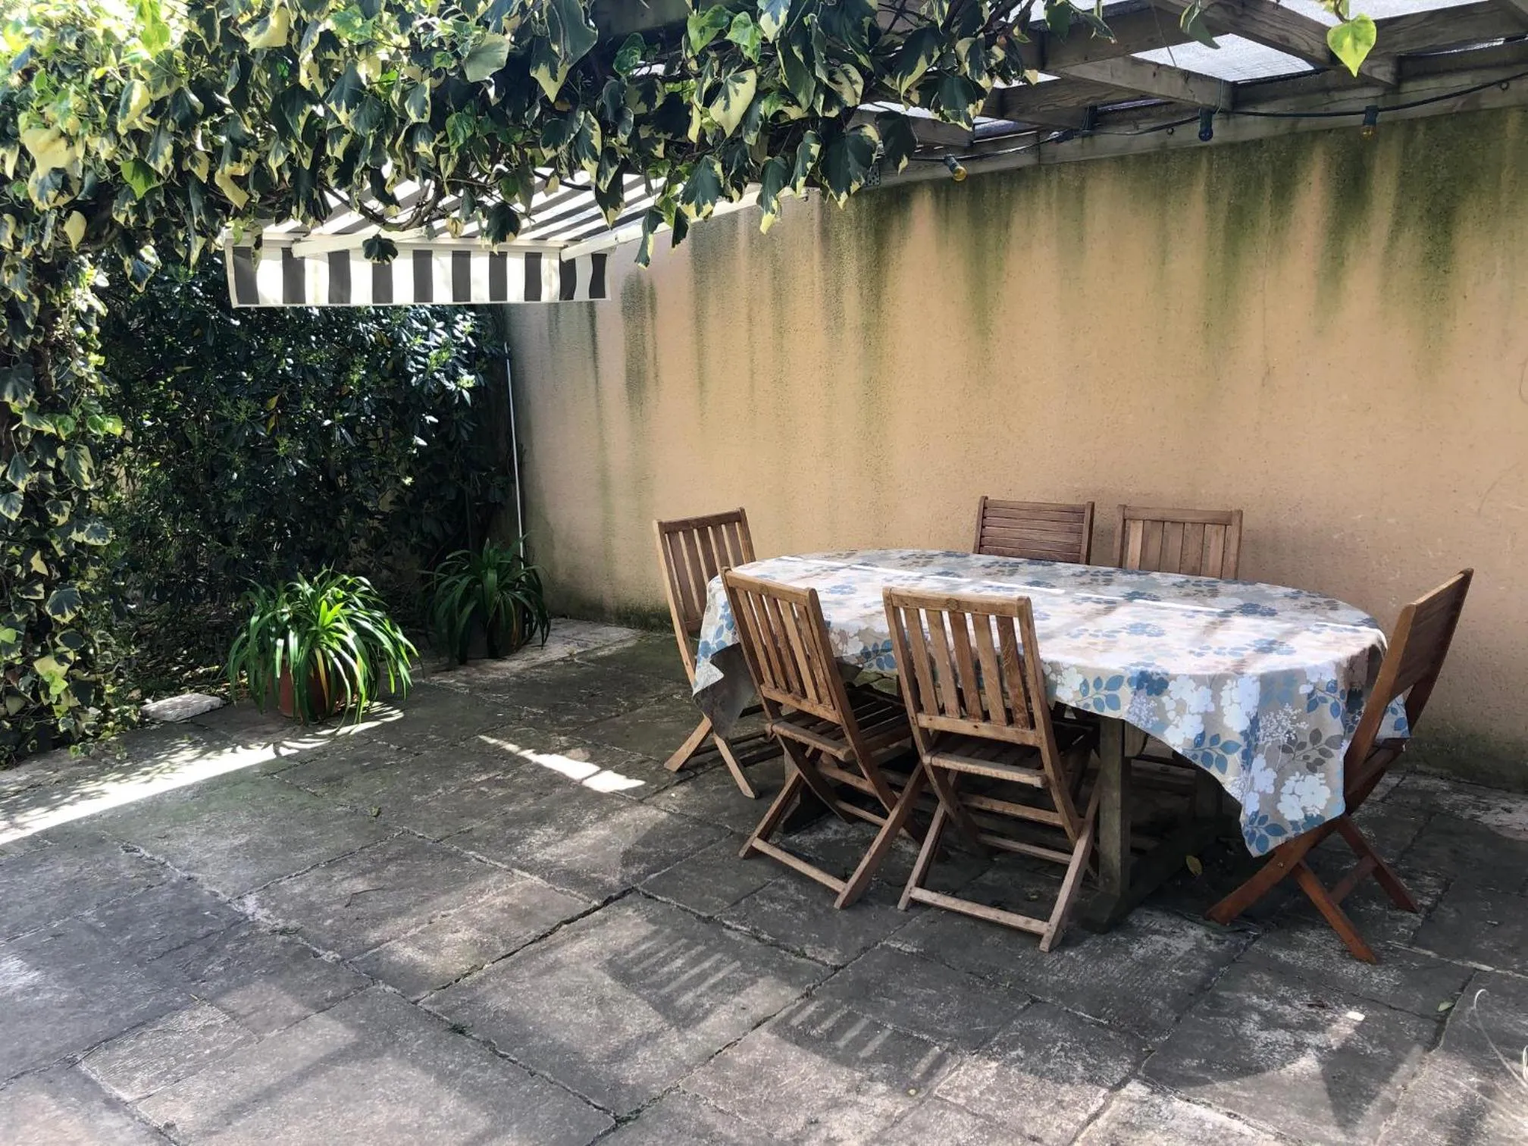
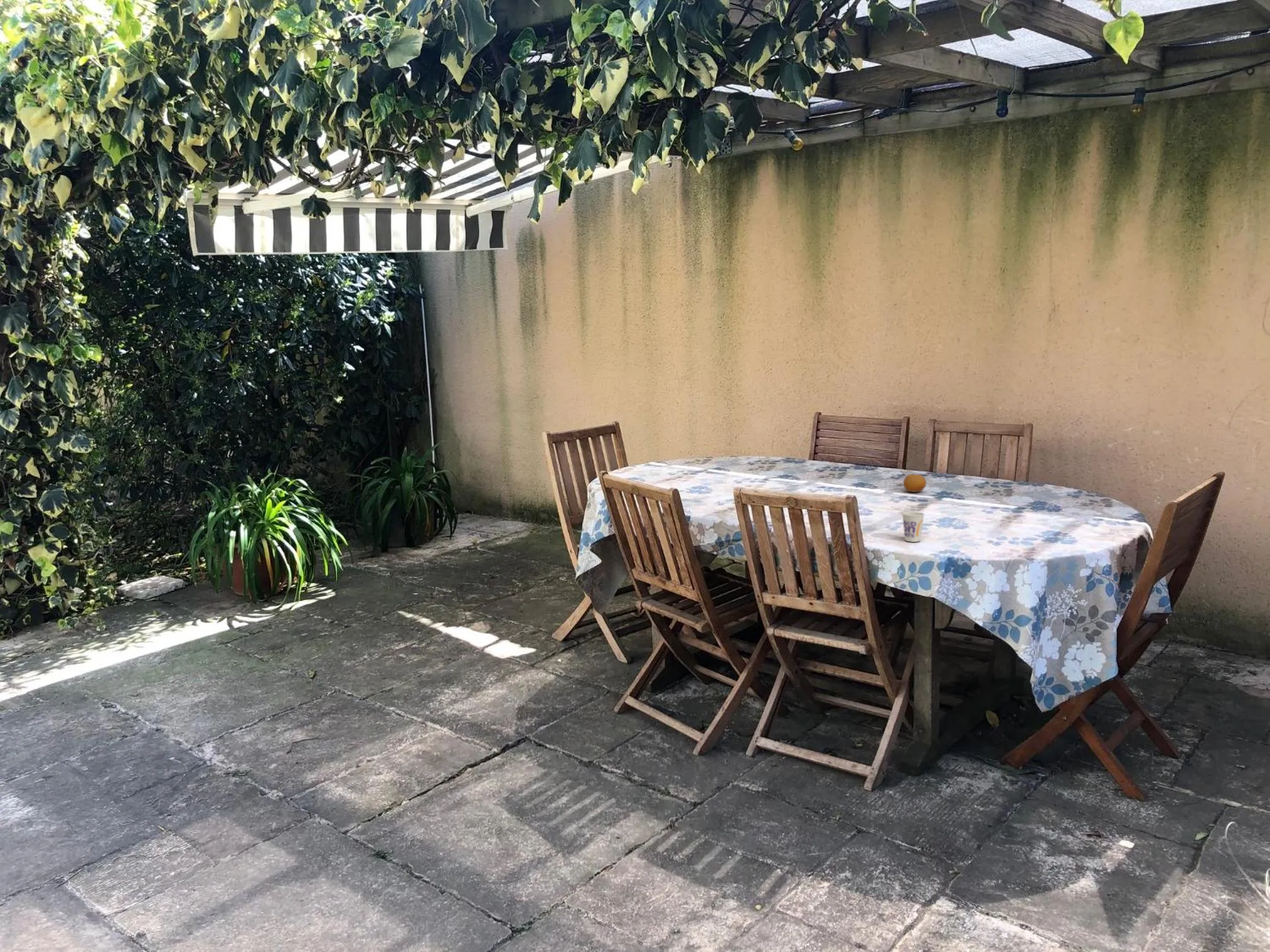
+ fruit (914, 483)
+ cup (913, 526)
